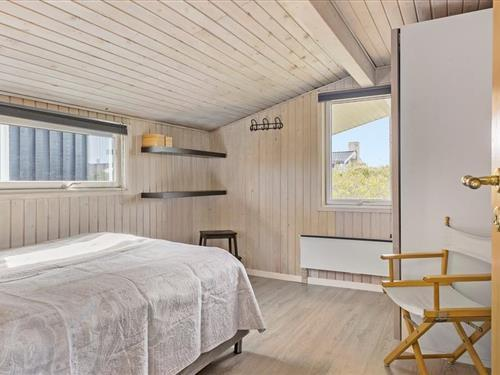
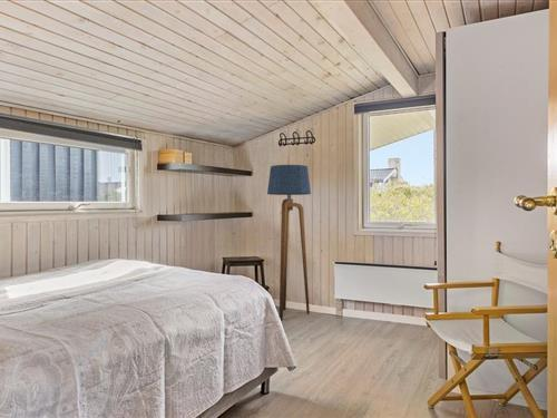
+ floor lamp (286, 241)
